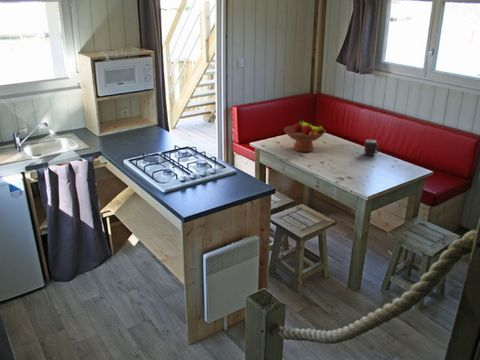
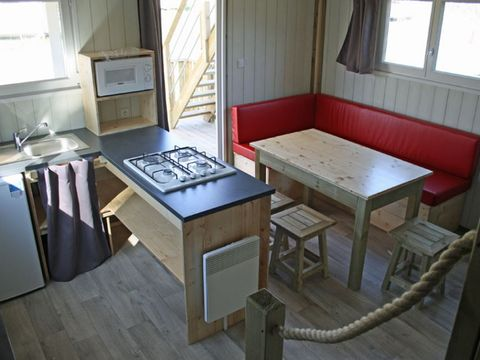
- fruit bowl (304, 135)
- mug (372, 148)
